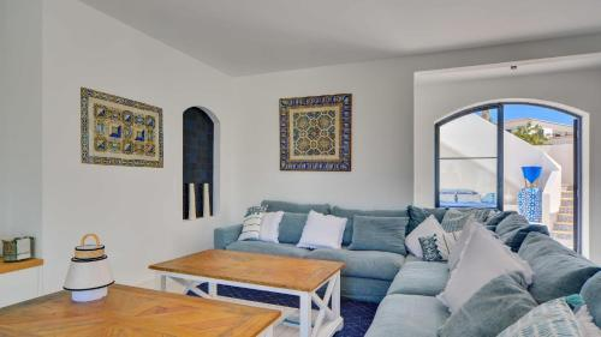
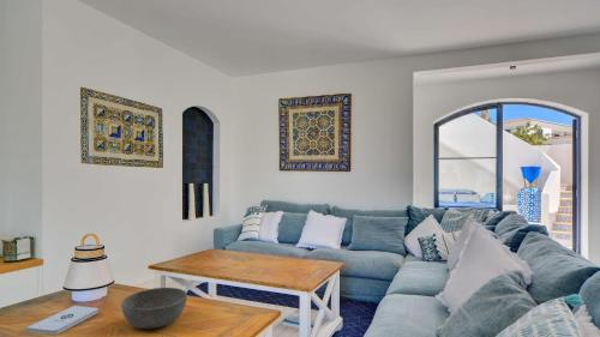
+ notepad (65, 319)
+ bowl (155, 308)
